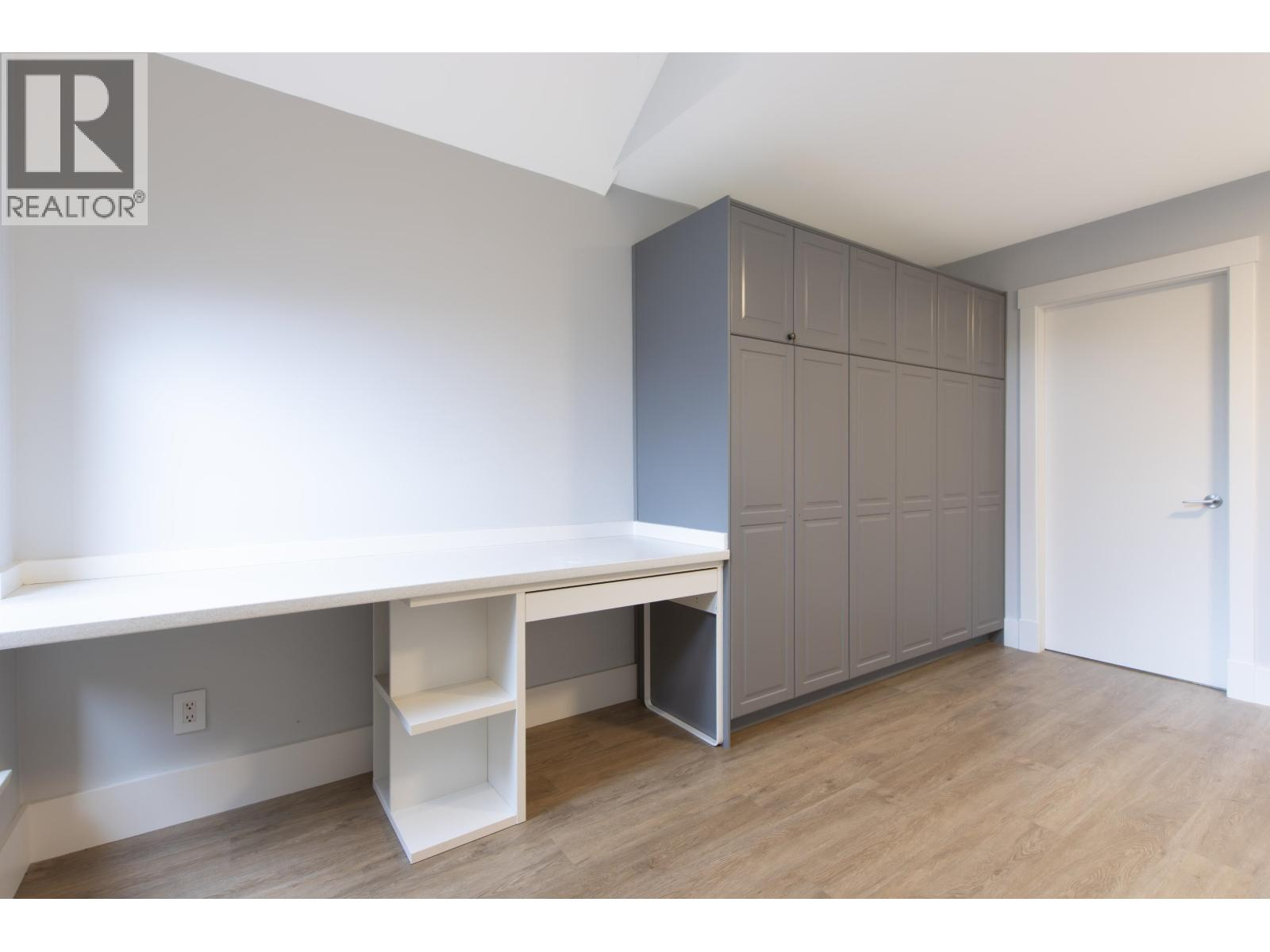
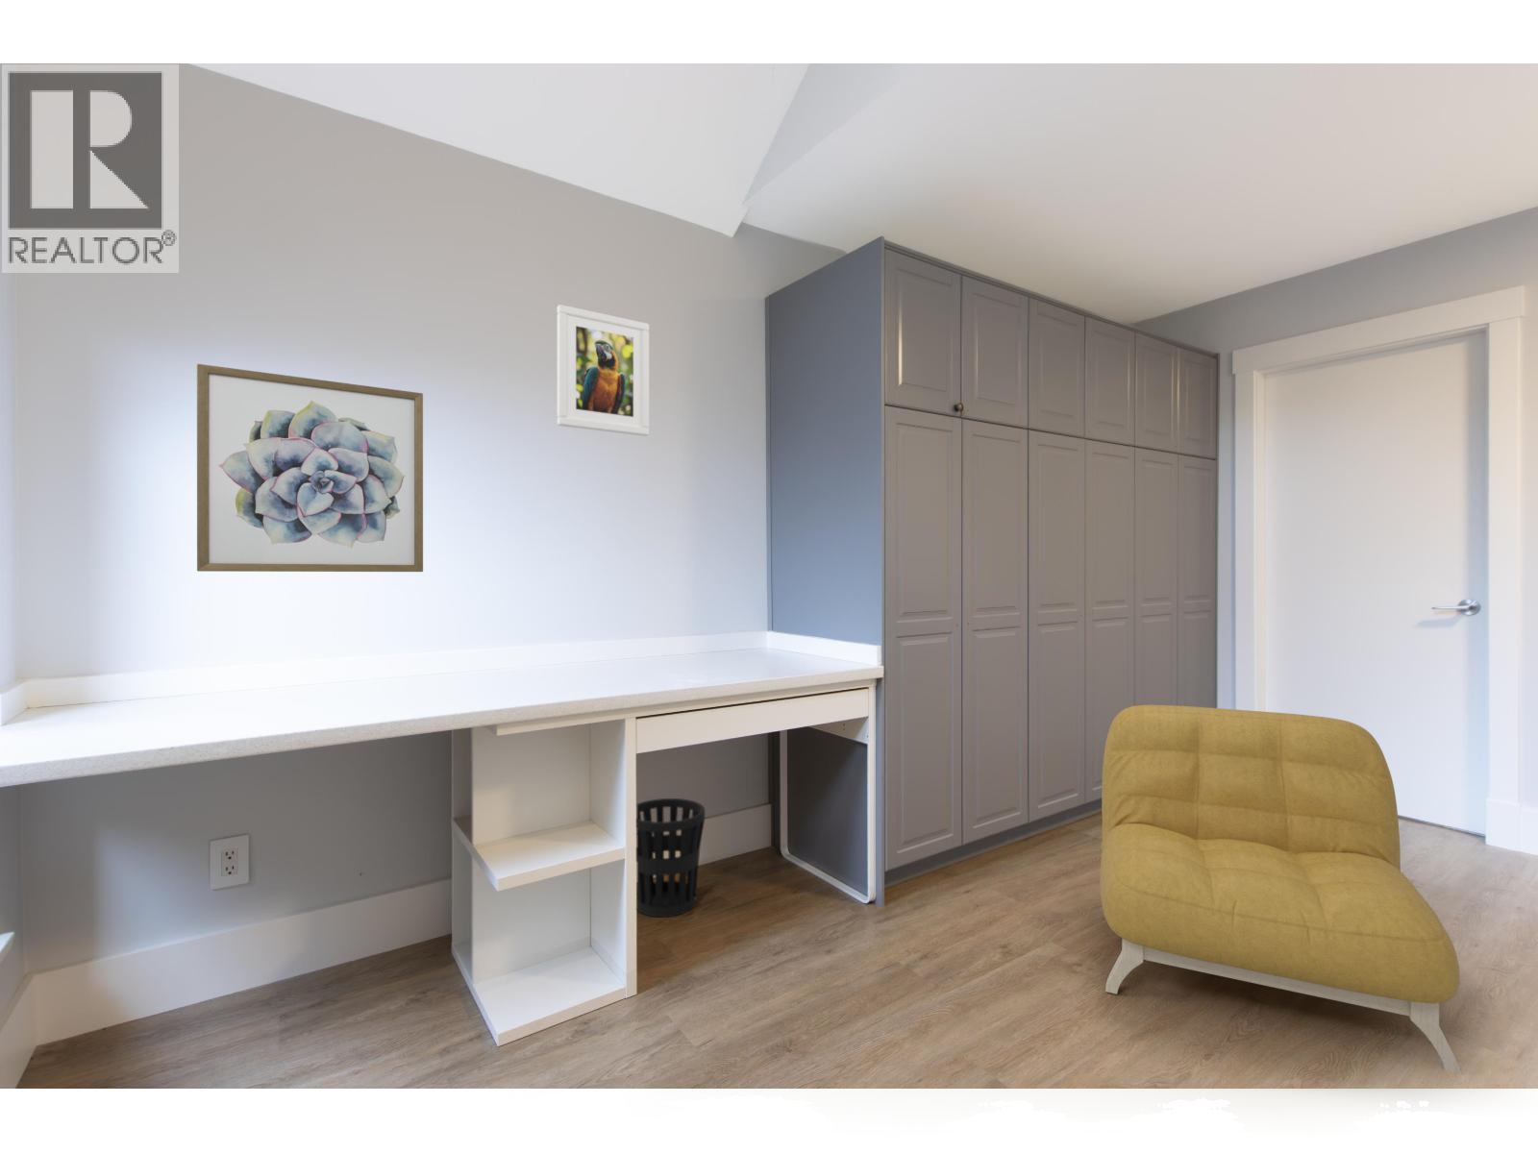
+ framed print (604, 373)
+ armchair (1249, 848)
+ wall art (318, 476)
+ wastebasket (665, 857)
